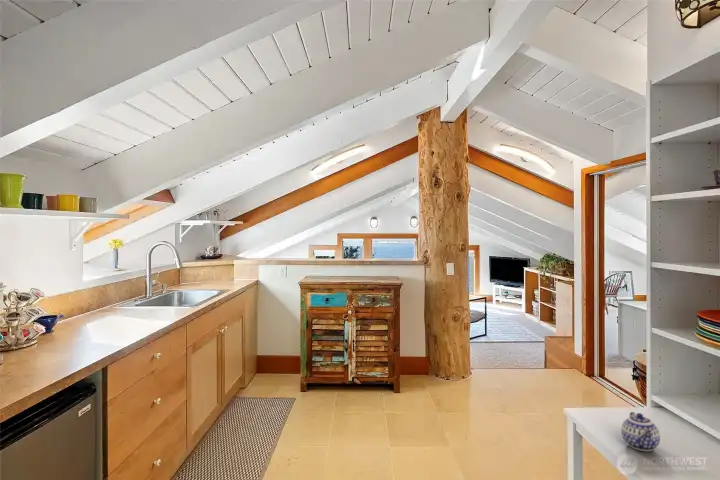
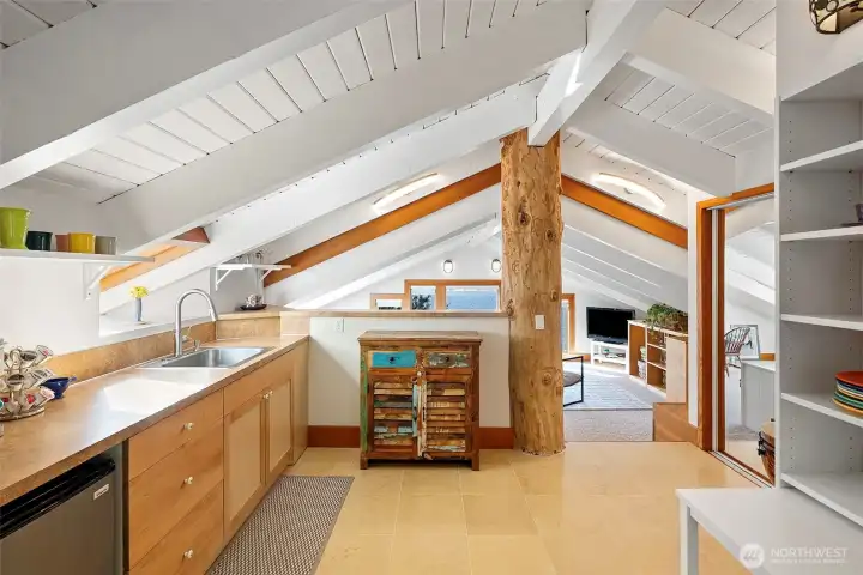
- teapot (640, 430)
